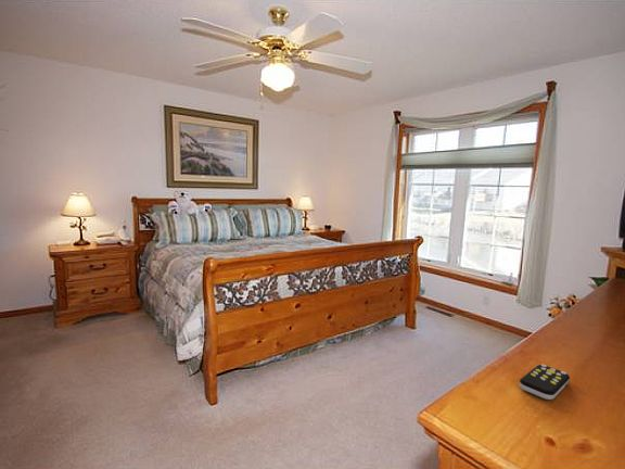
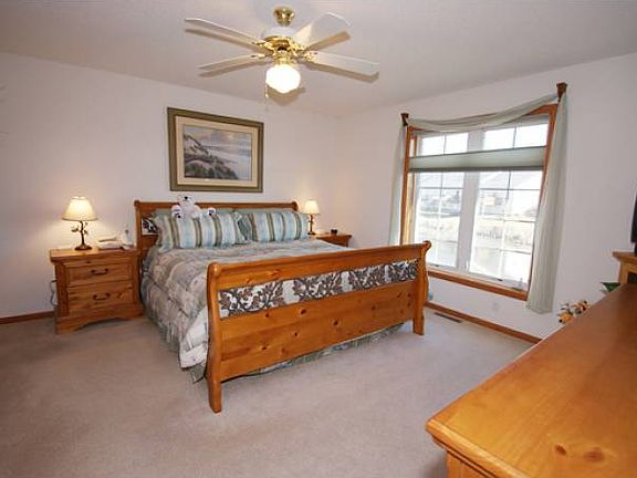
- remote control (545, 380)
